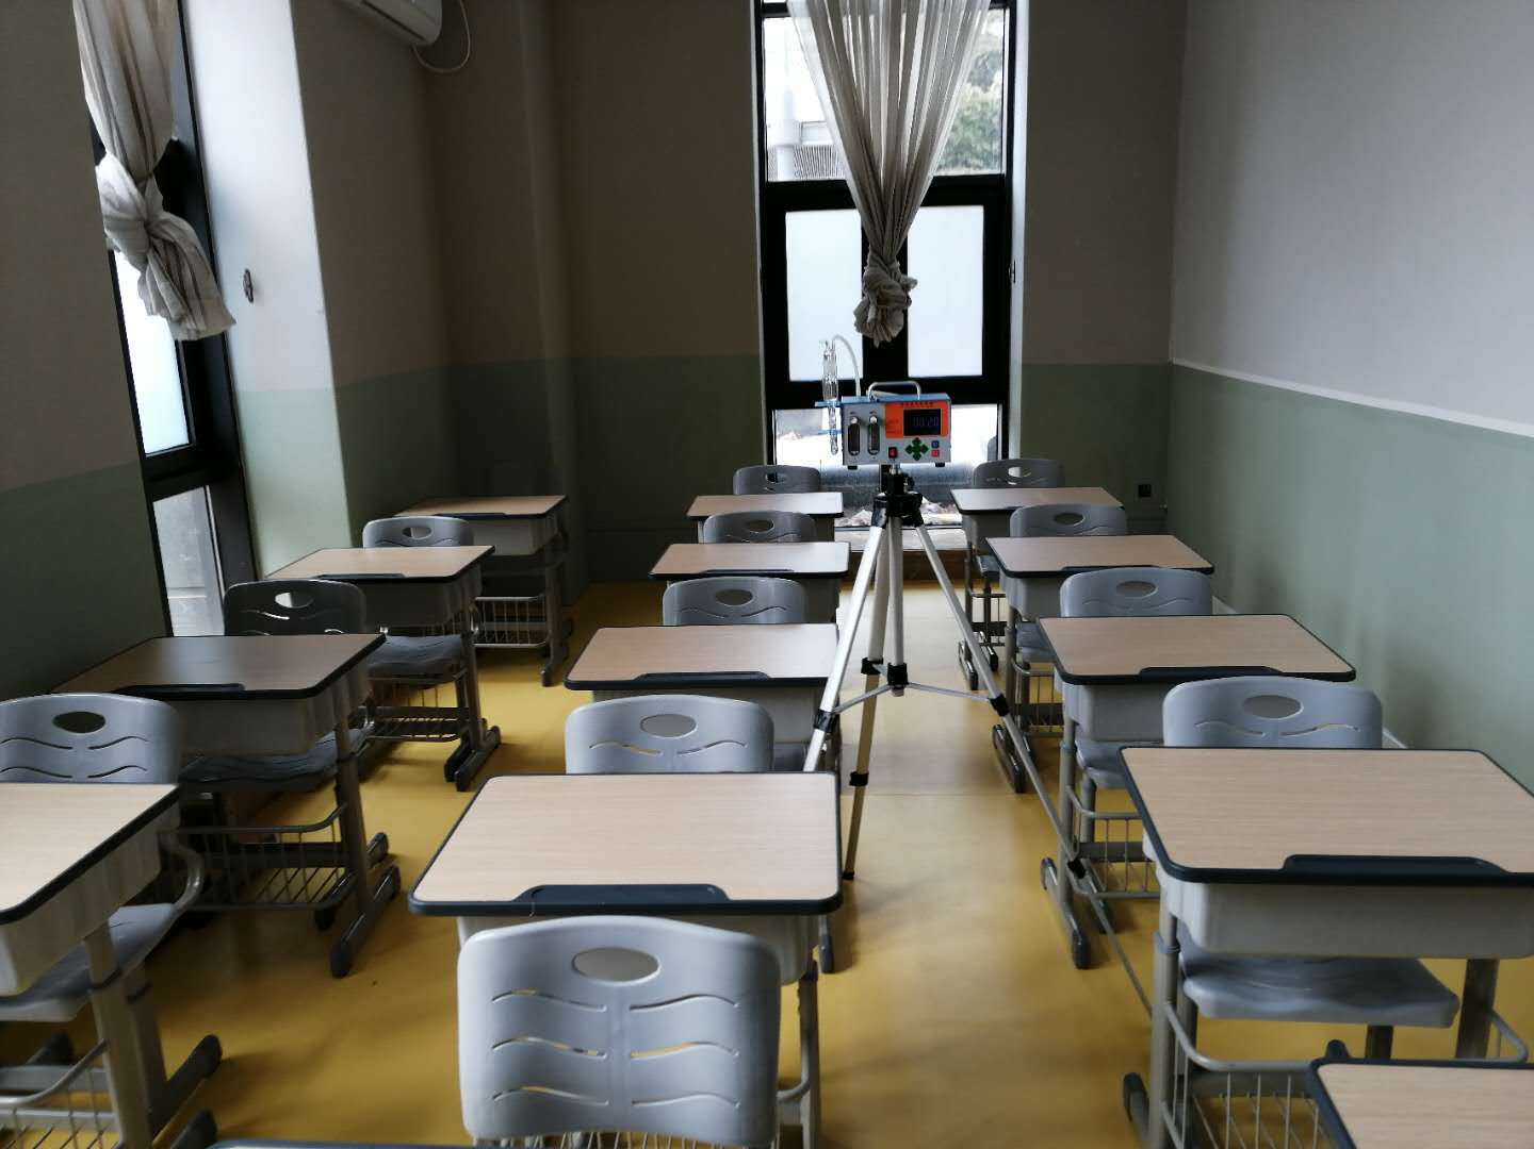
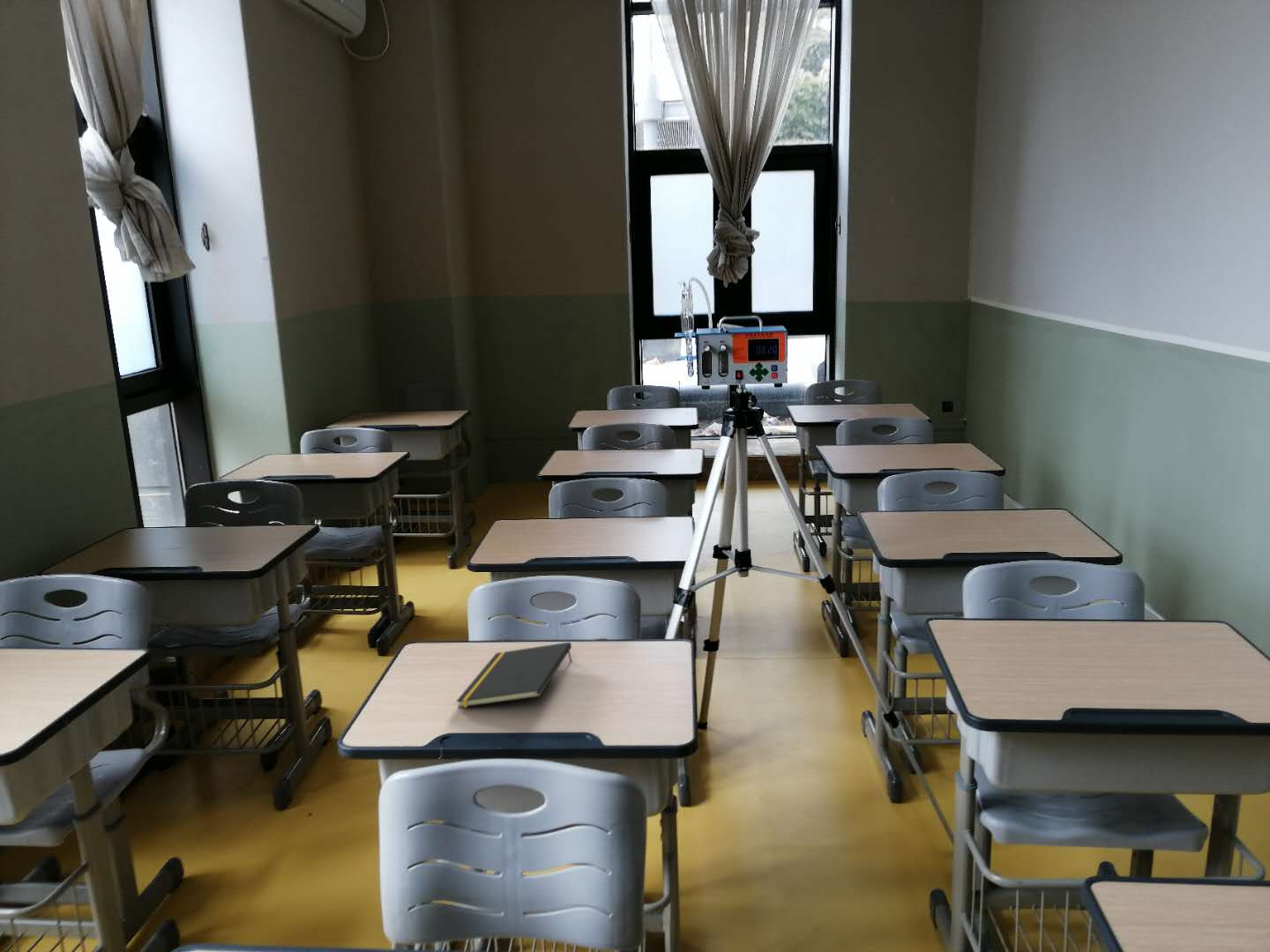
+ notepad (516, 673)
